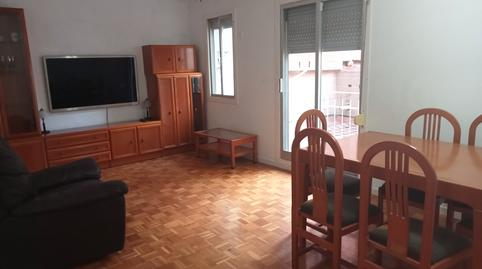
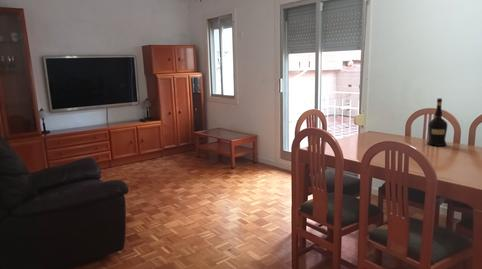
+ liquor (438, 121)
